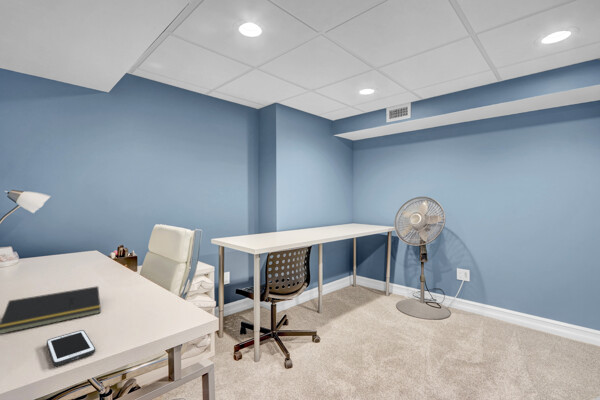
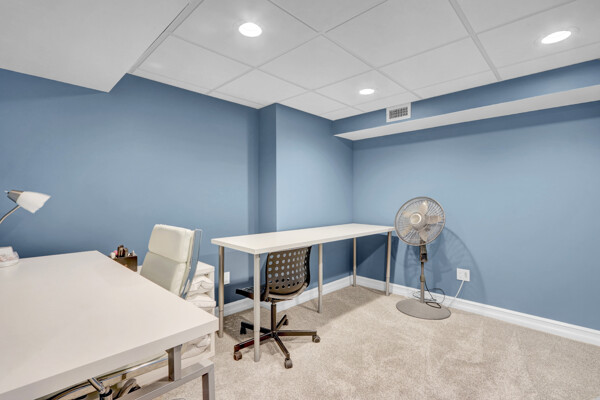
- cell phone (70, 346)
- notepad (55, 306)
